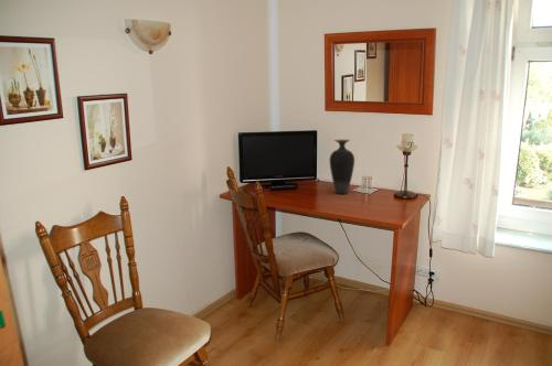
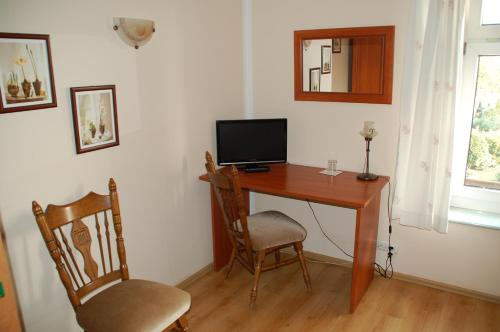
- vase (341, 166)
